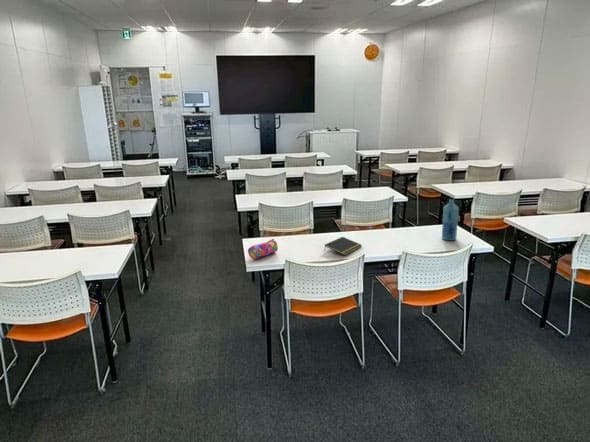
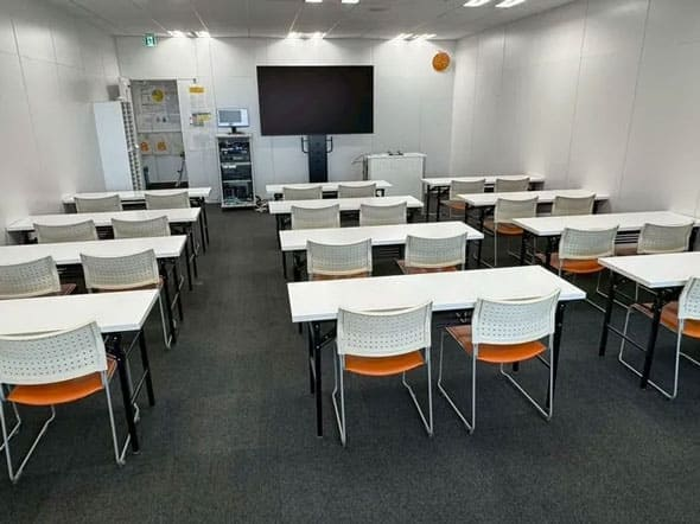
- bottle (450, 219)
- pencil case (263, 248)
- notepad (343, 245)
